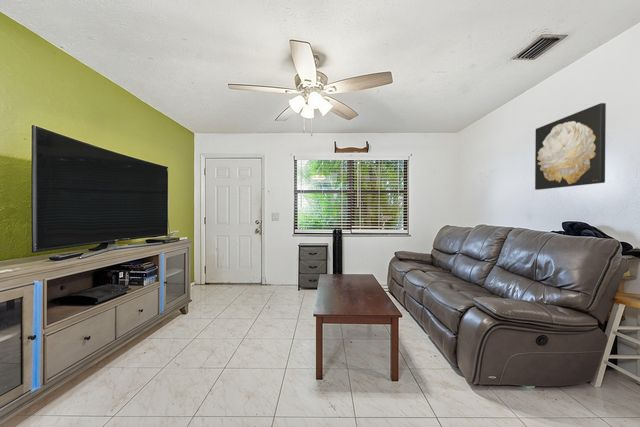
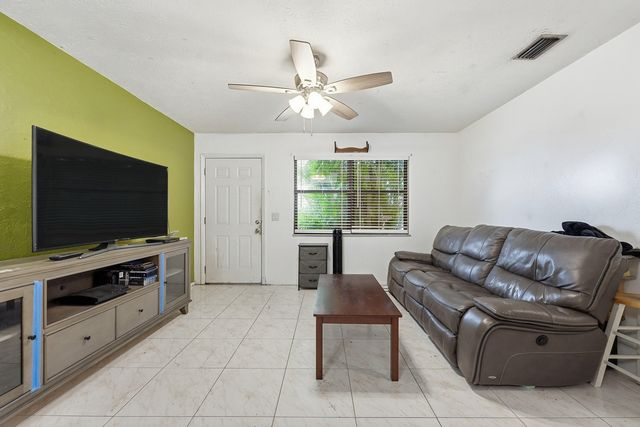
- wall art (565, 152)
